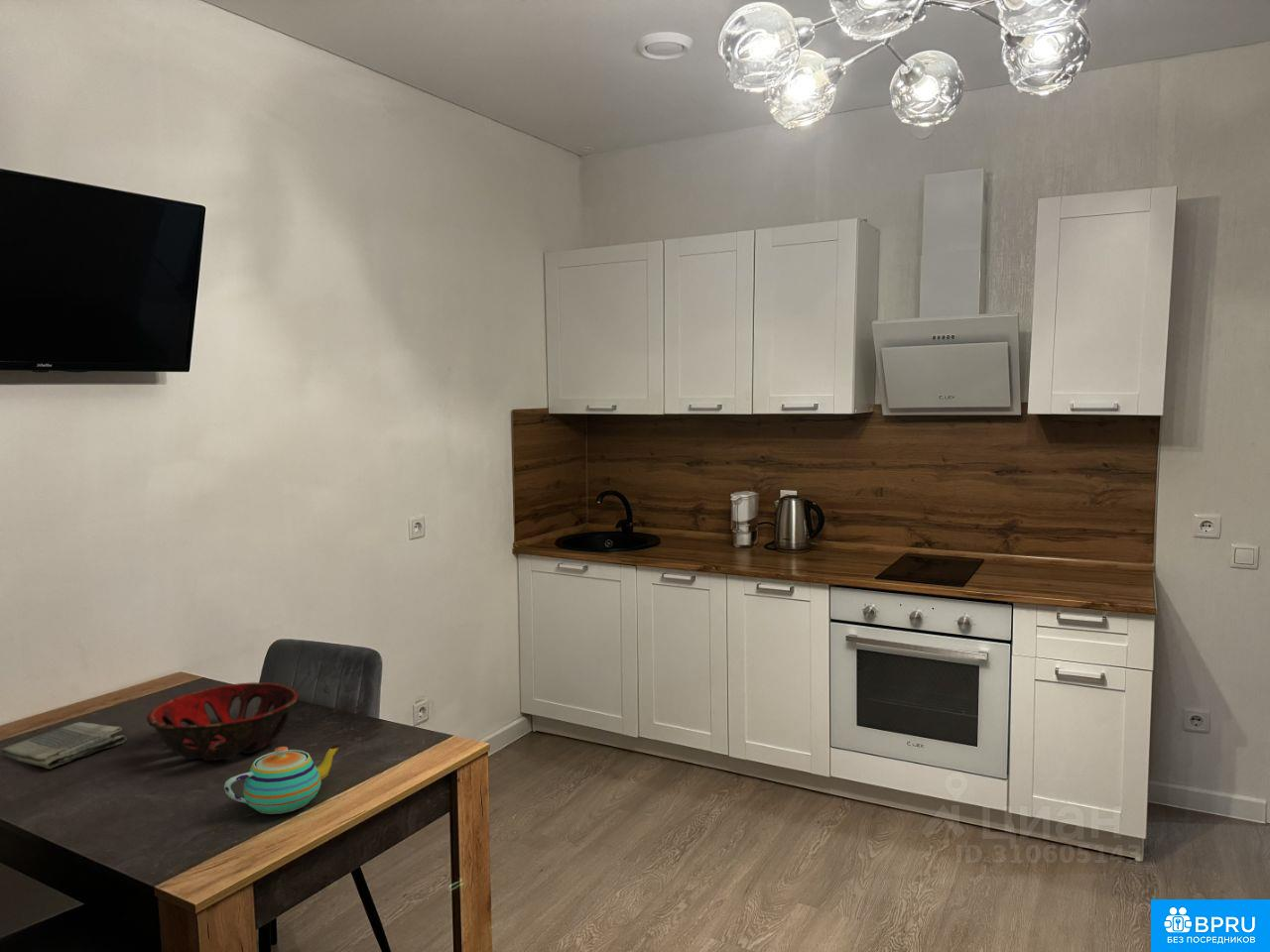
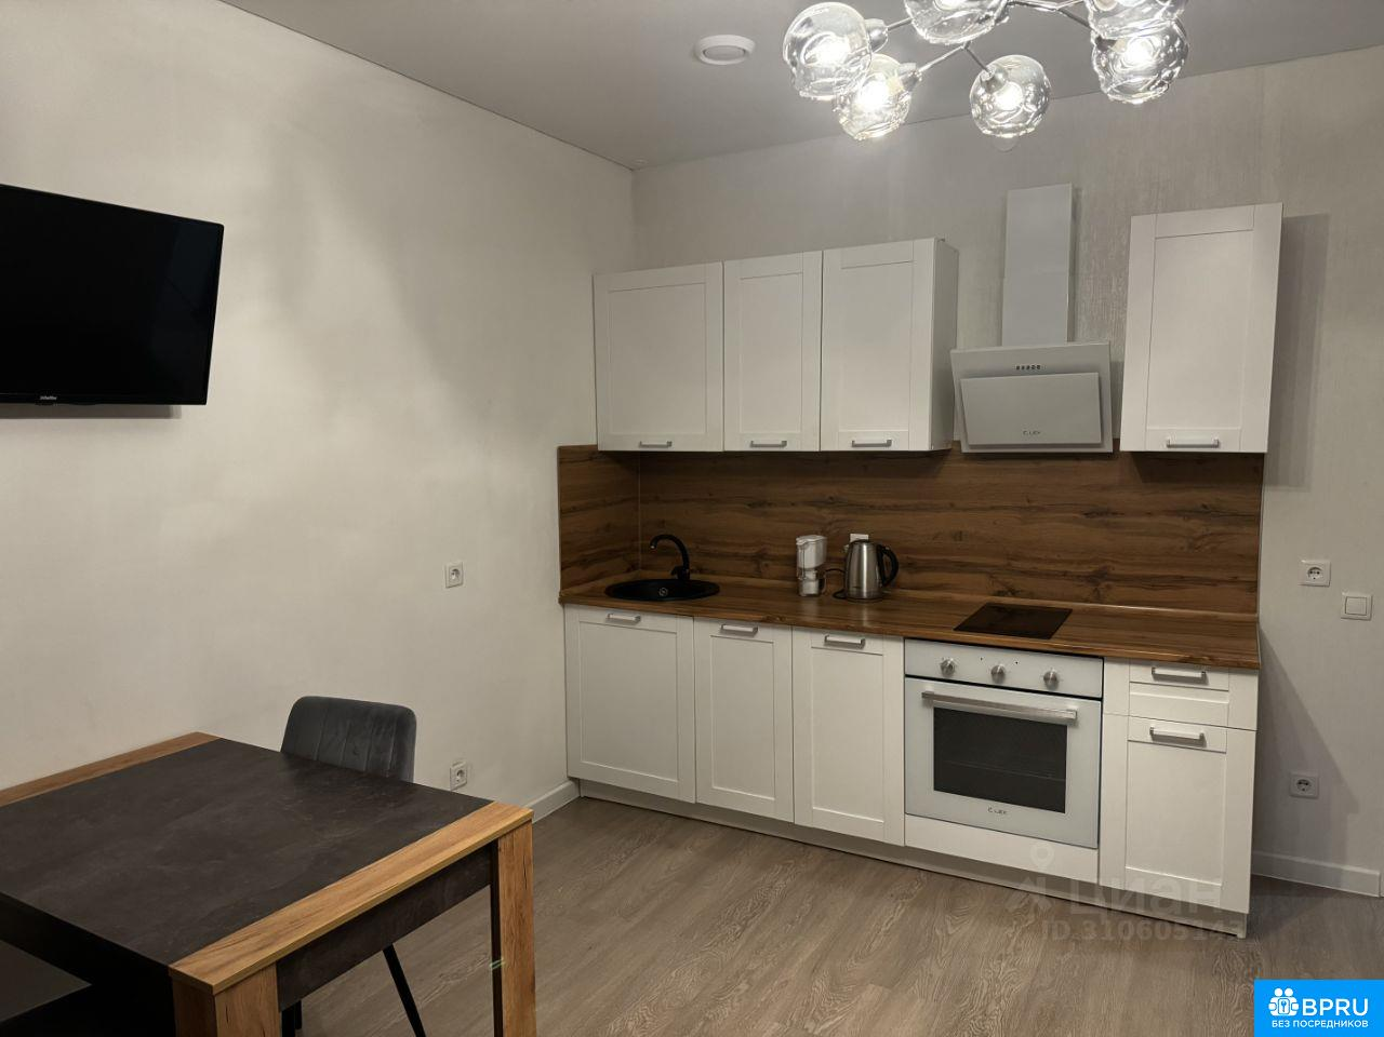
- decorative bowl (225, 723)
- teapot (286, 774)
- dish towel (65, 742)
